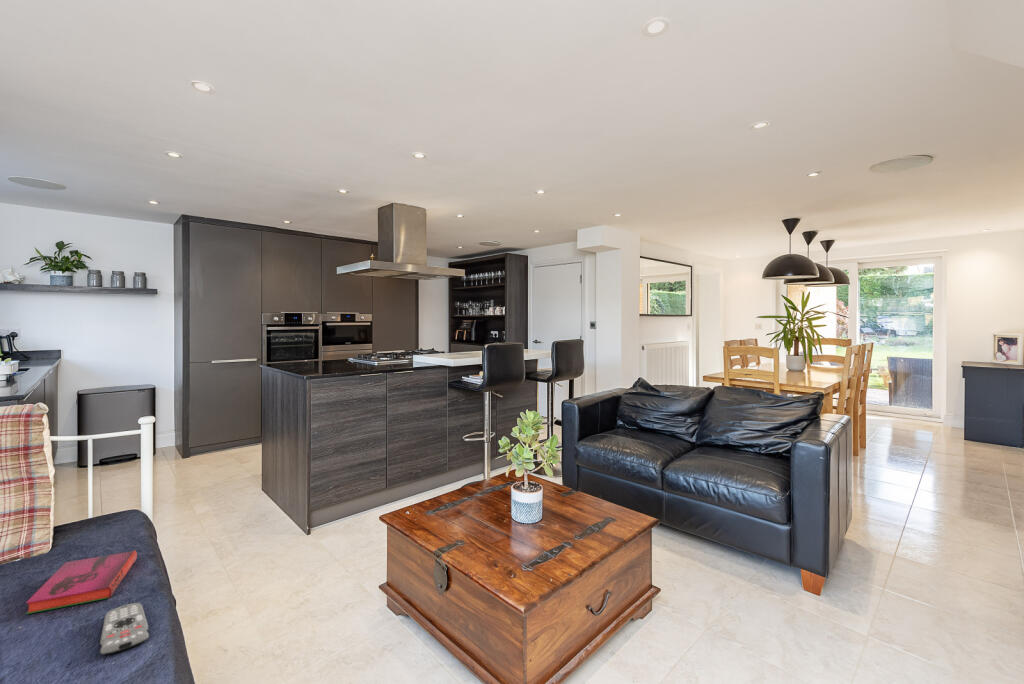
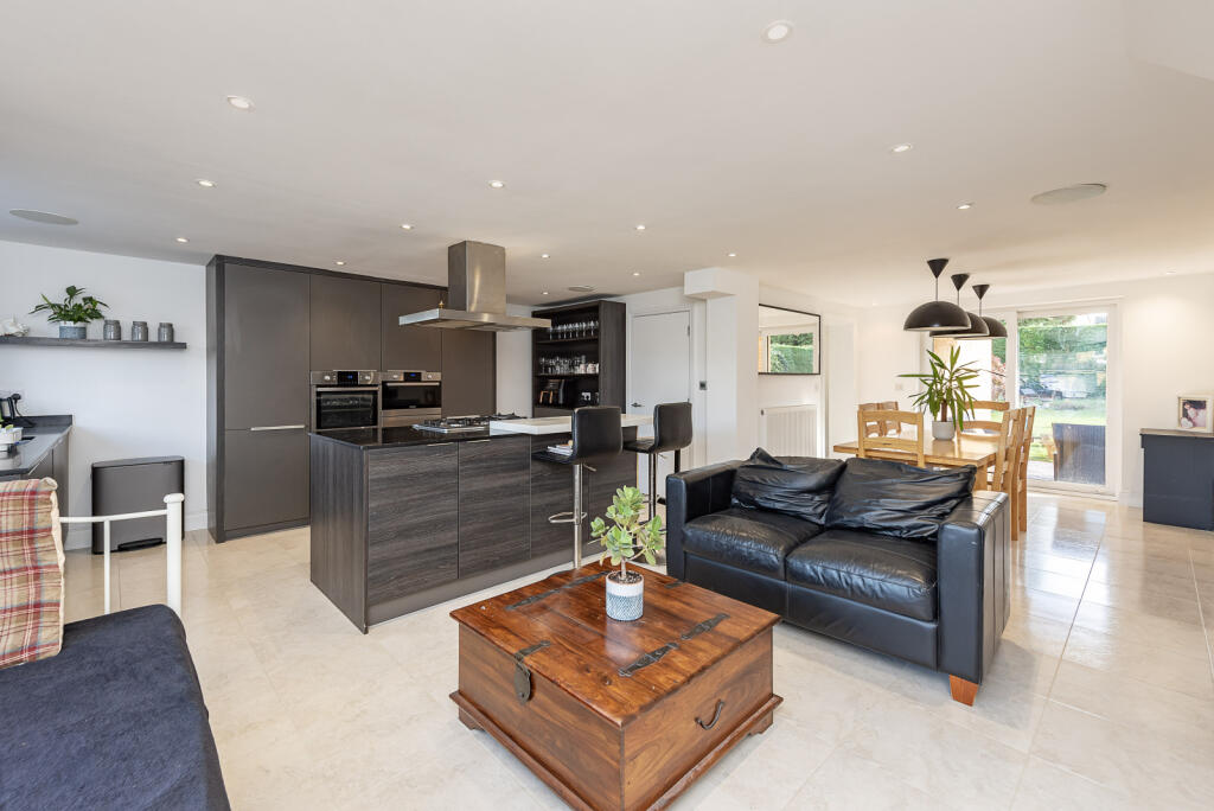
- remote control (124, 626)
- hardback book (87, 578)
